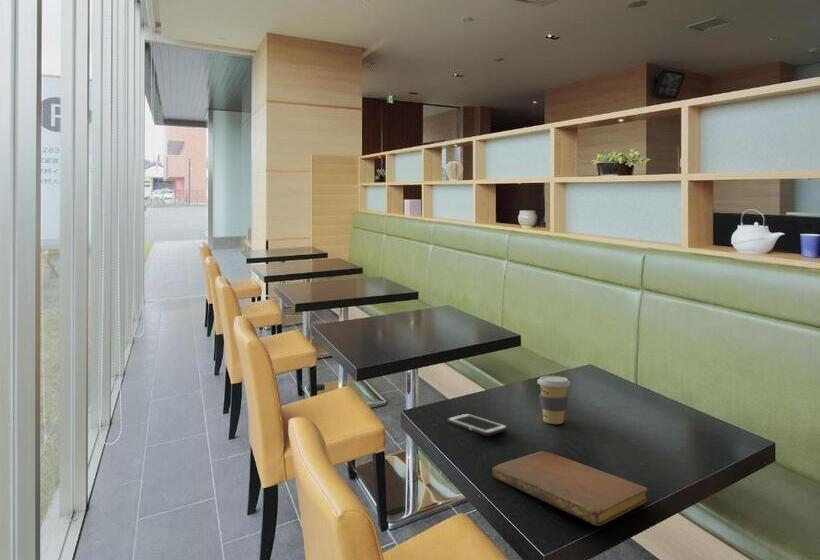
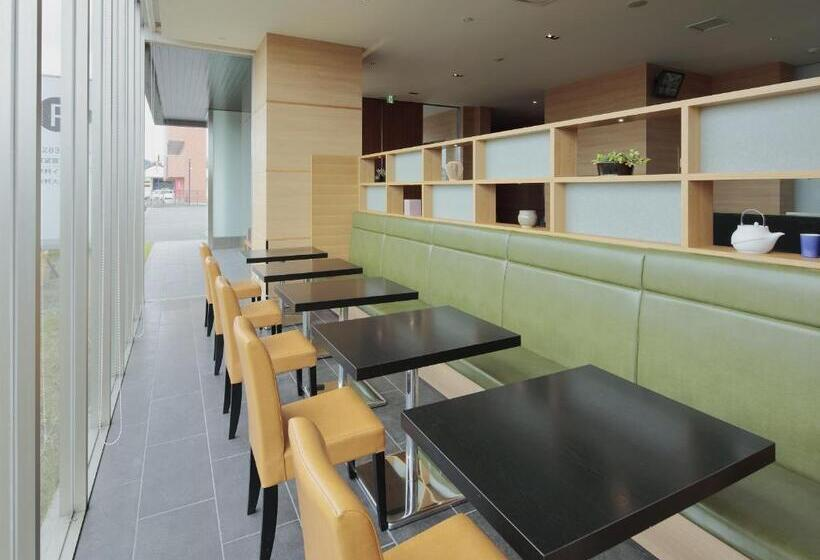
- cell phone (476, 424)
- coffee cup (553, 399)
- notebook (566, 483)
